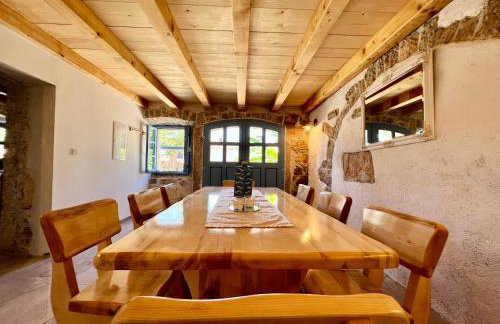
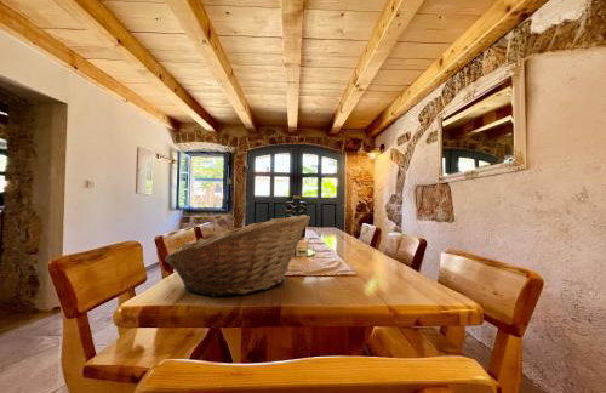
+ fruit basket (245, 247)
